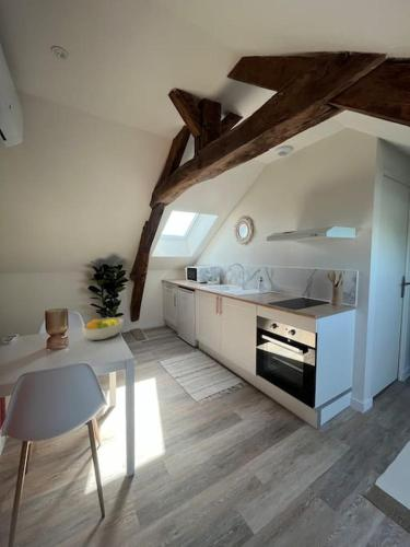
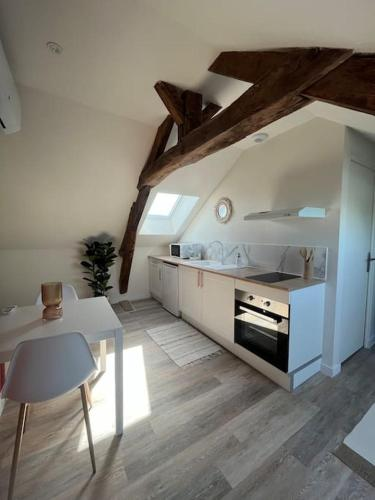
- fruit bowl (104, 326)
